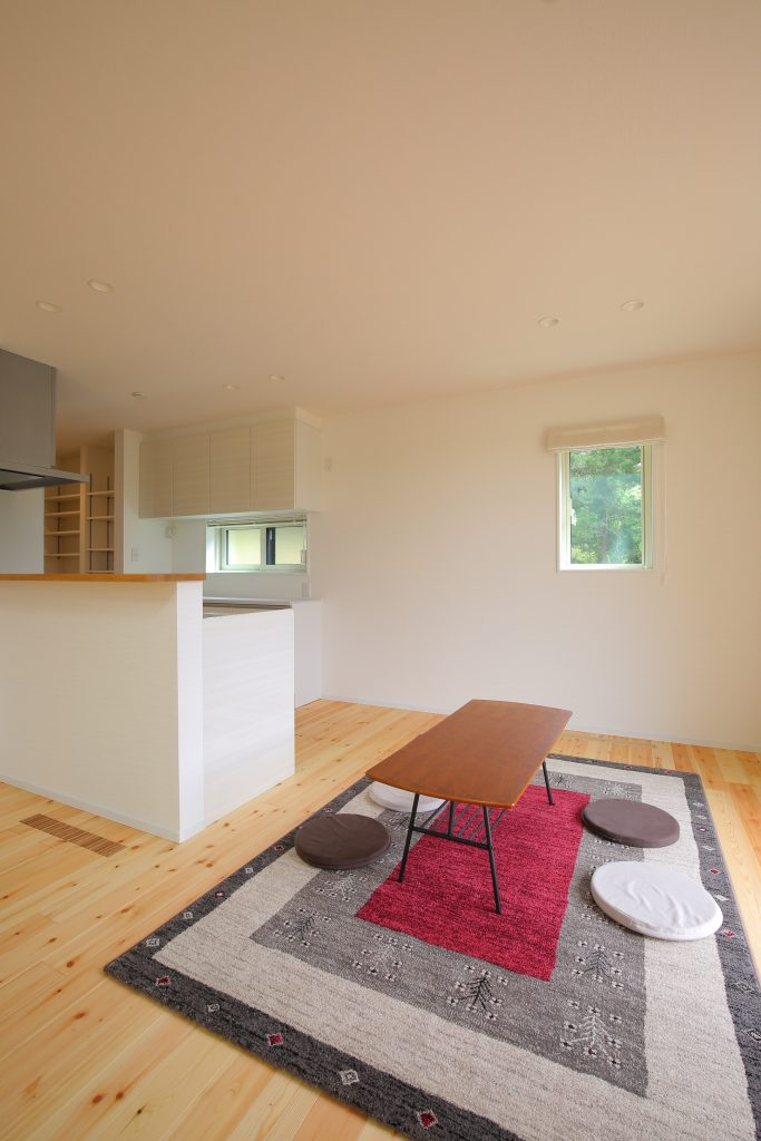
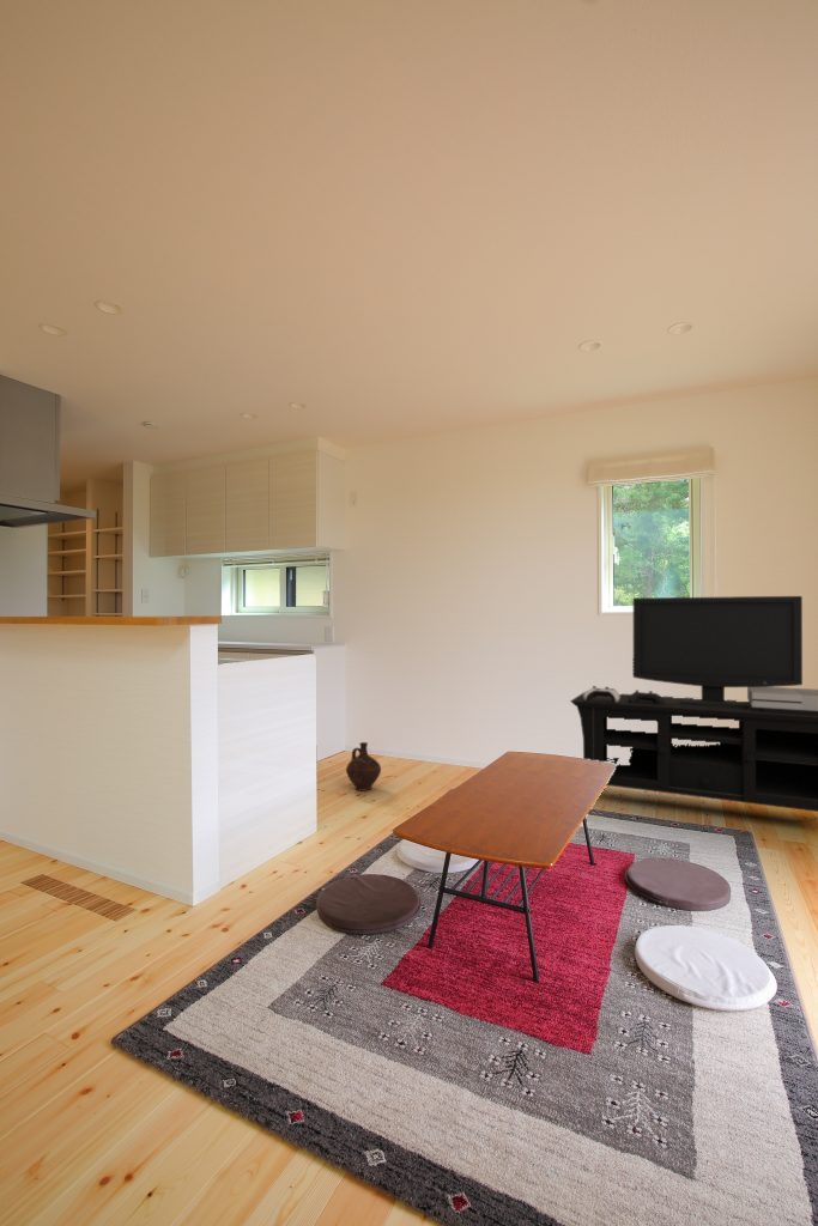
+ ceramic jug (363, 765)
+ media console (704, 702)
